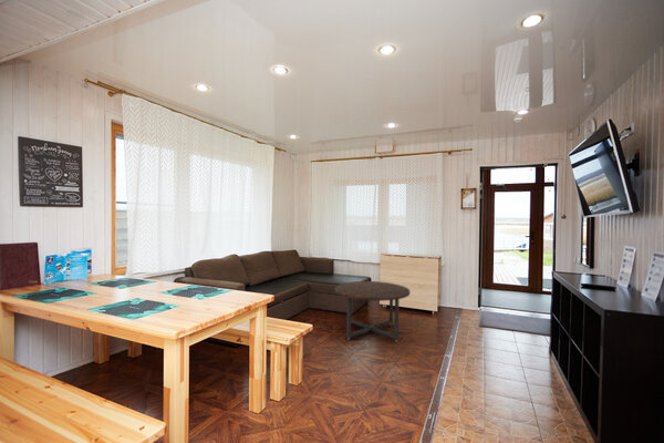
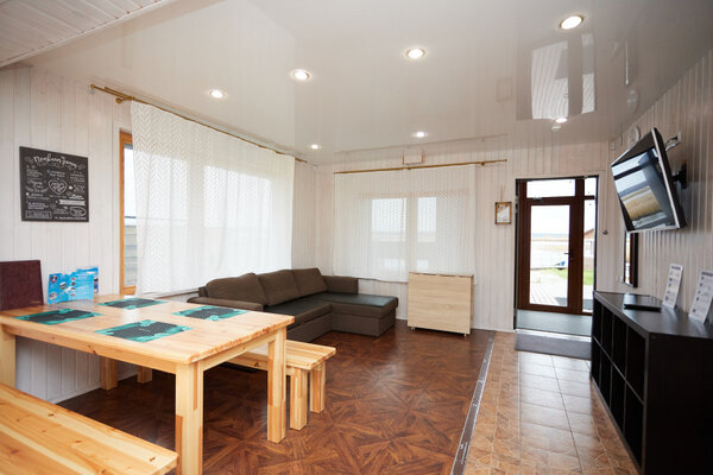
- coffee table (374, 300)
